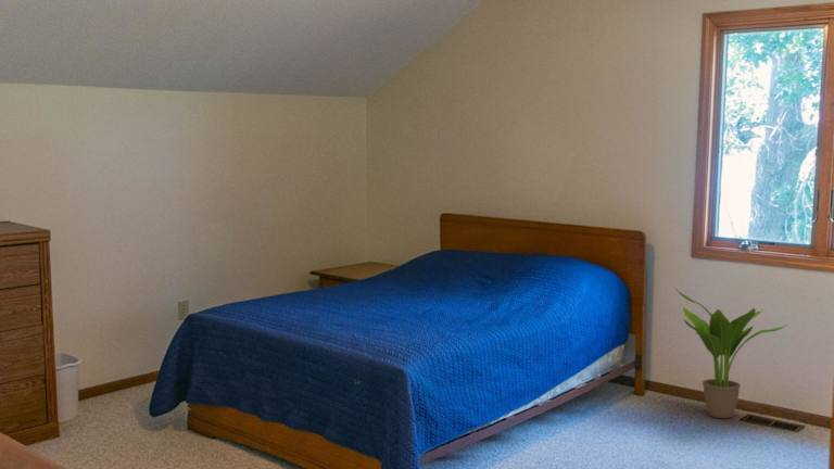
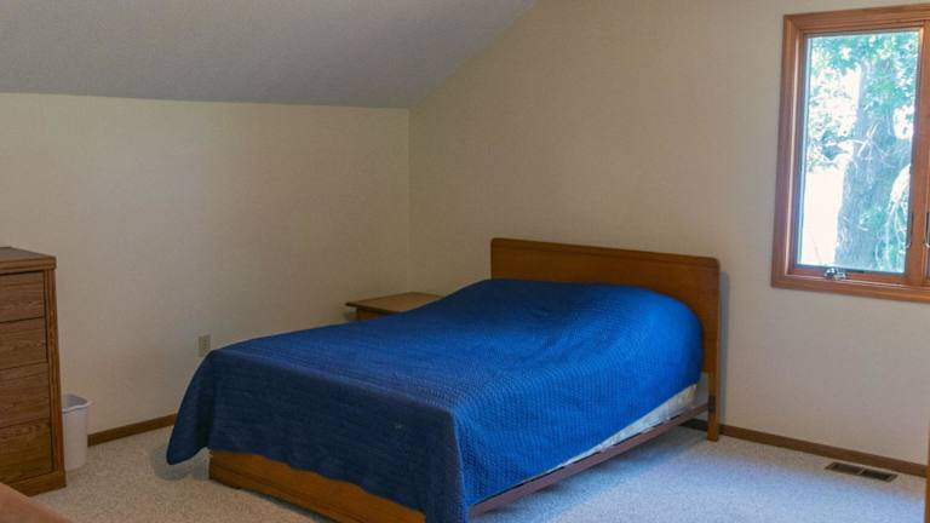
- potted plant (721, 353)
